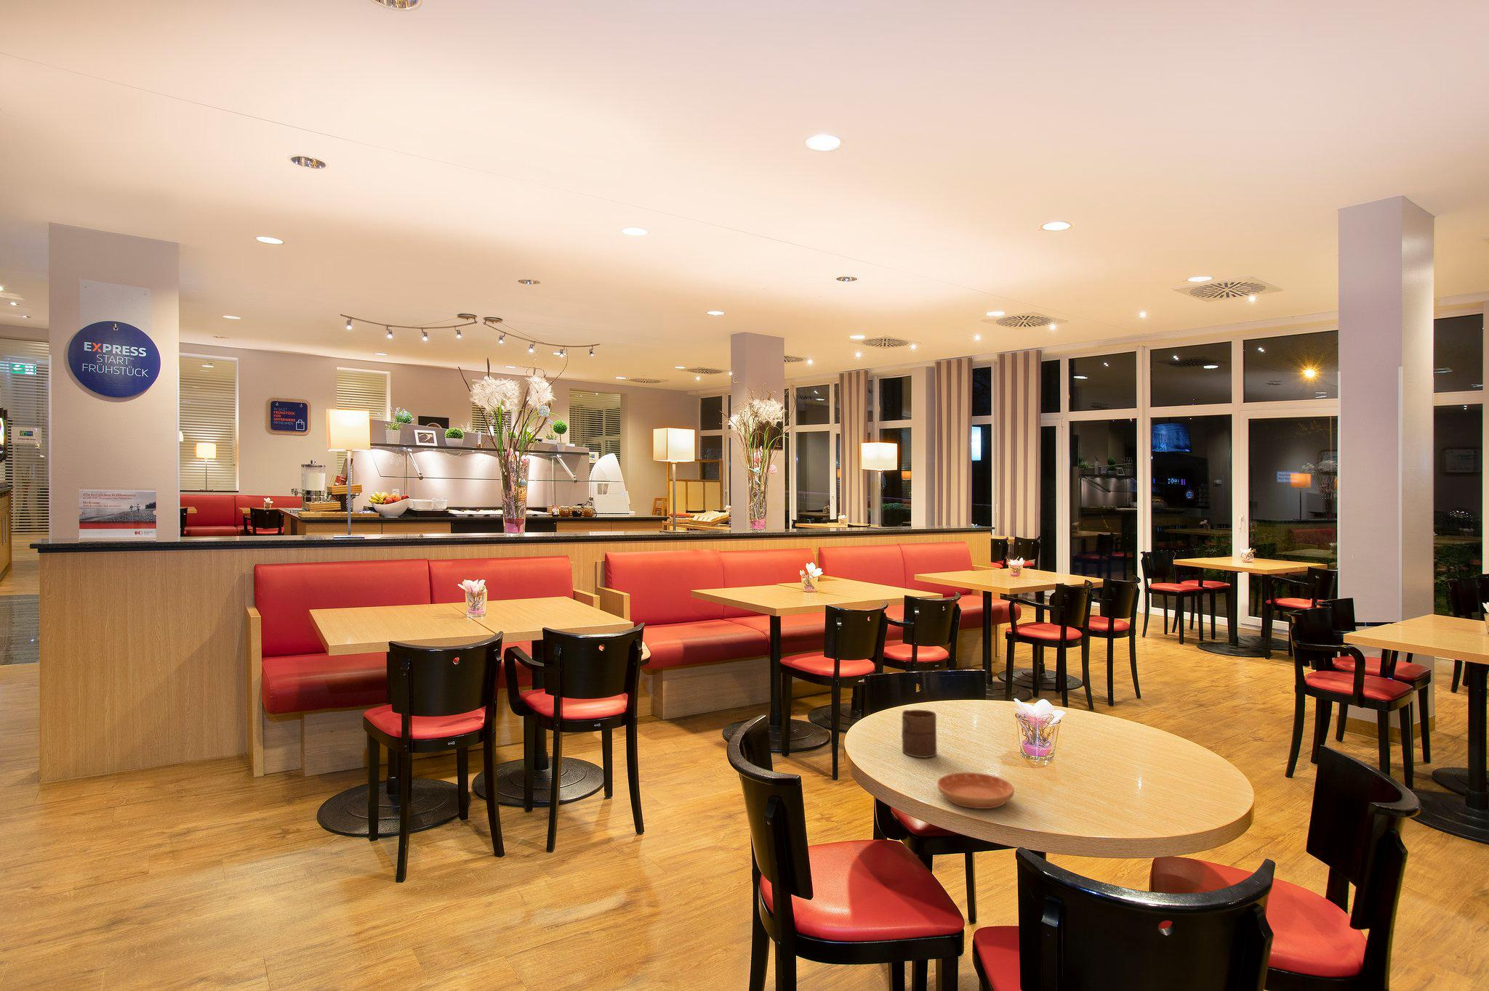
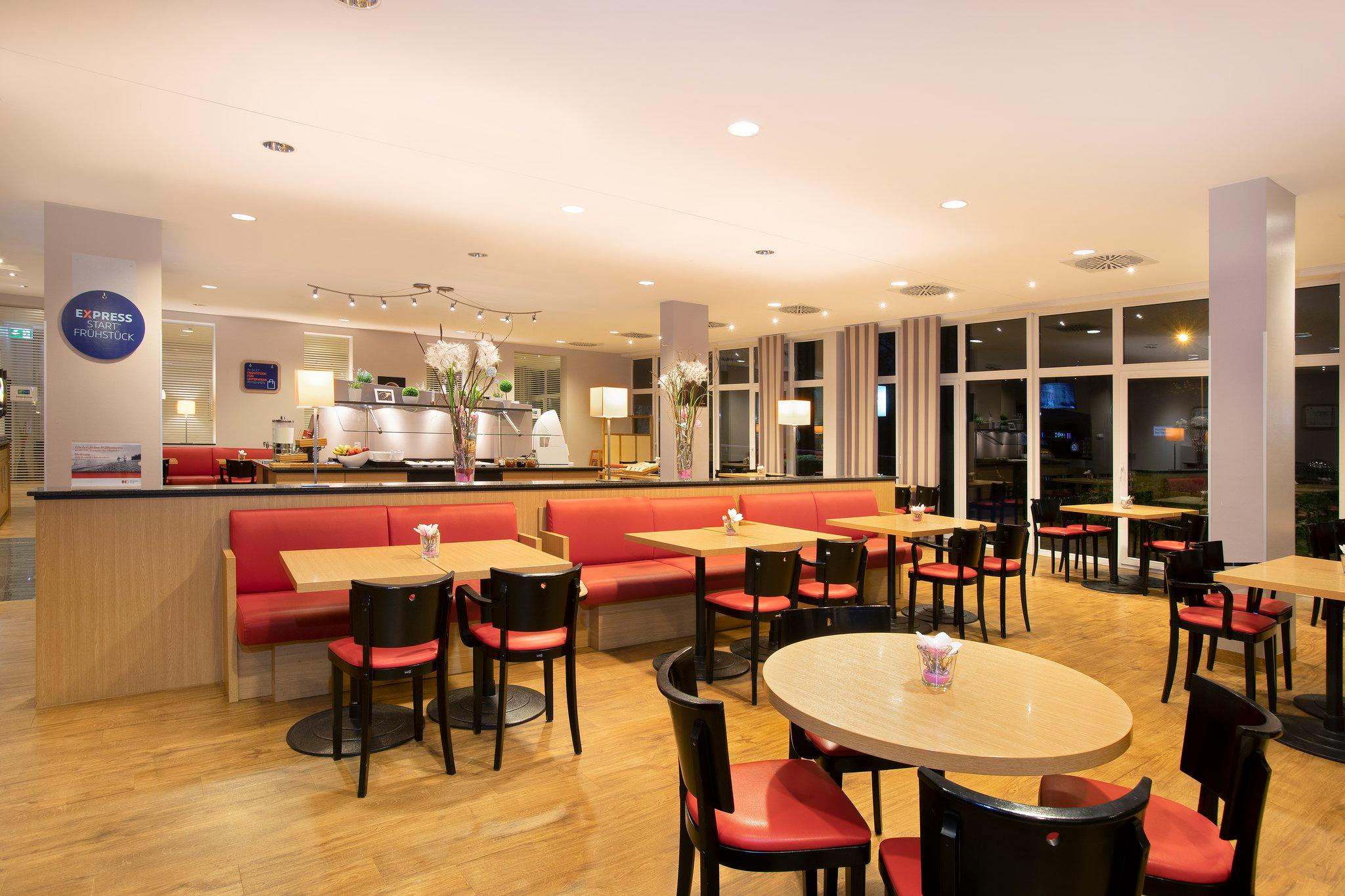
- saucer (975, 791)
- cup (918, 732)
